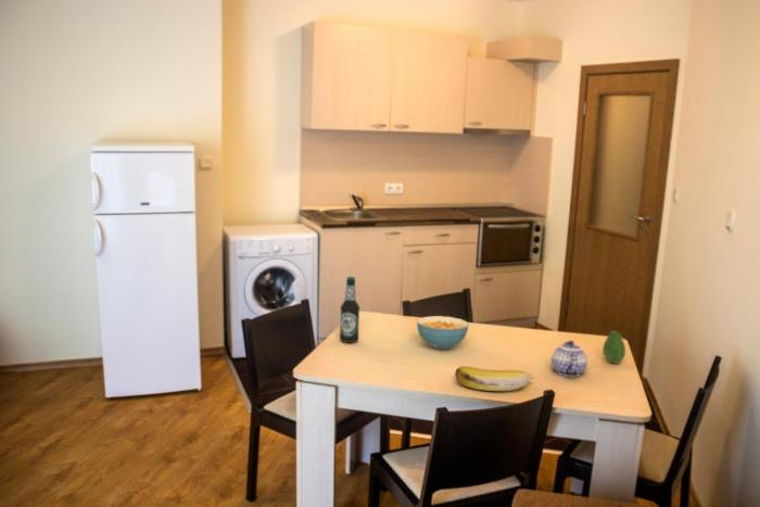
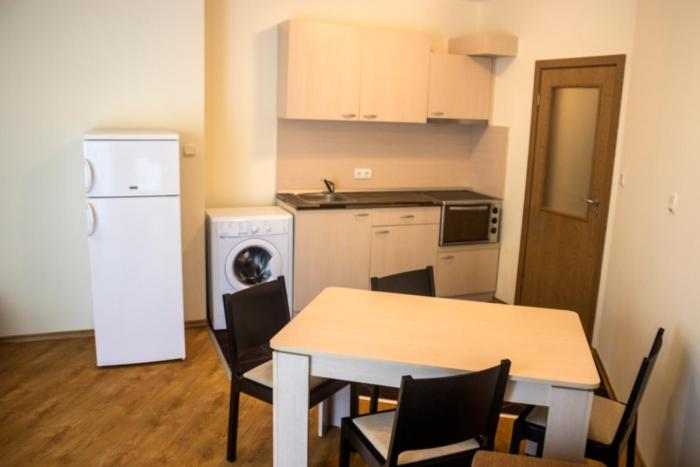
- teapot (569, 357)
- bottle (350, 309)
- fruit (613, 346)
- cereal bowl (442, 334)
- banana (494, 375)
